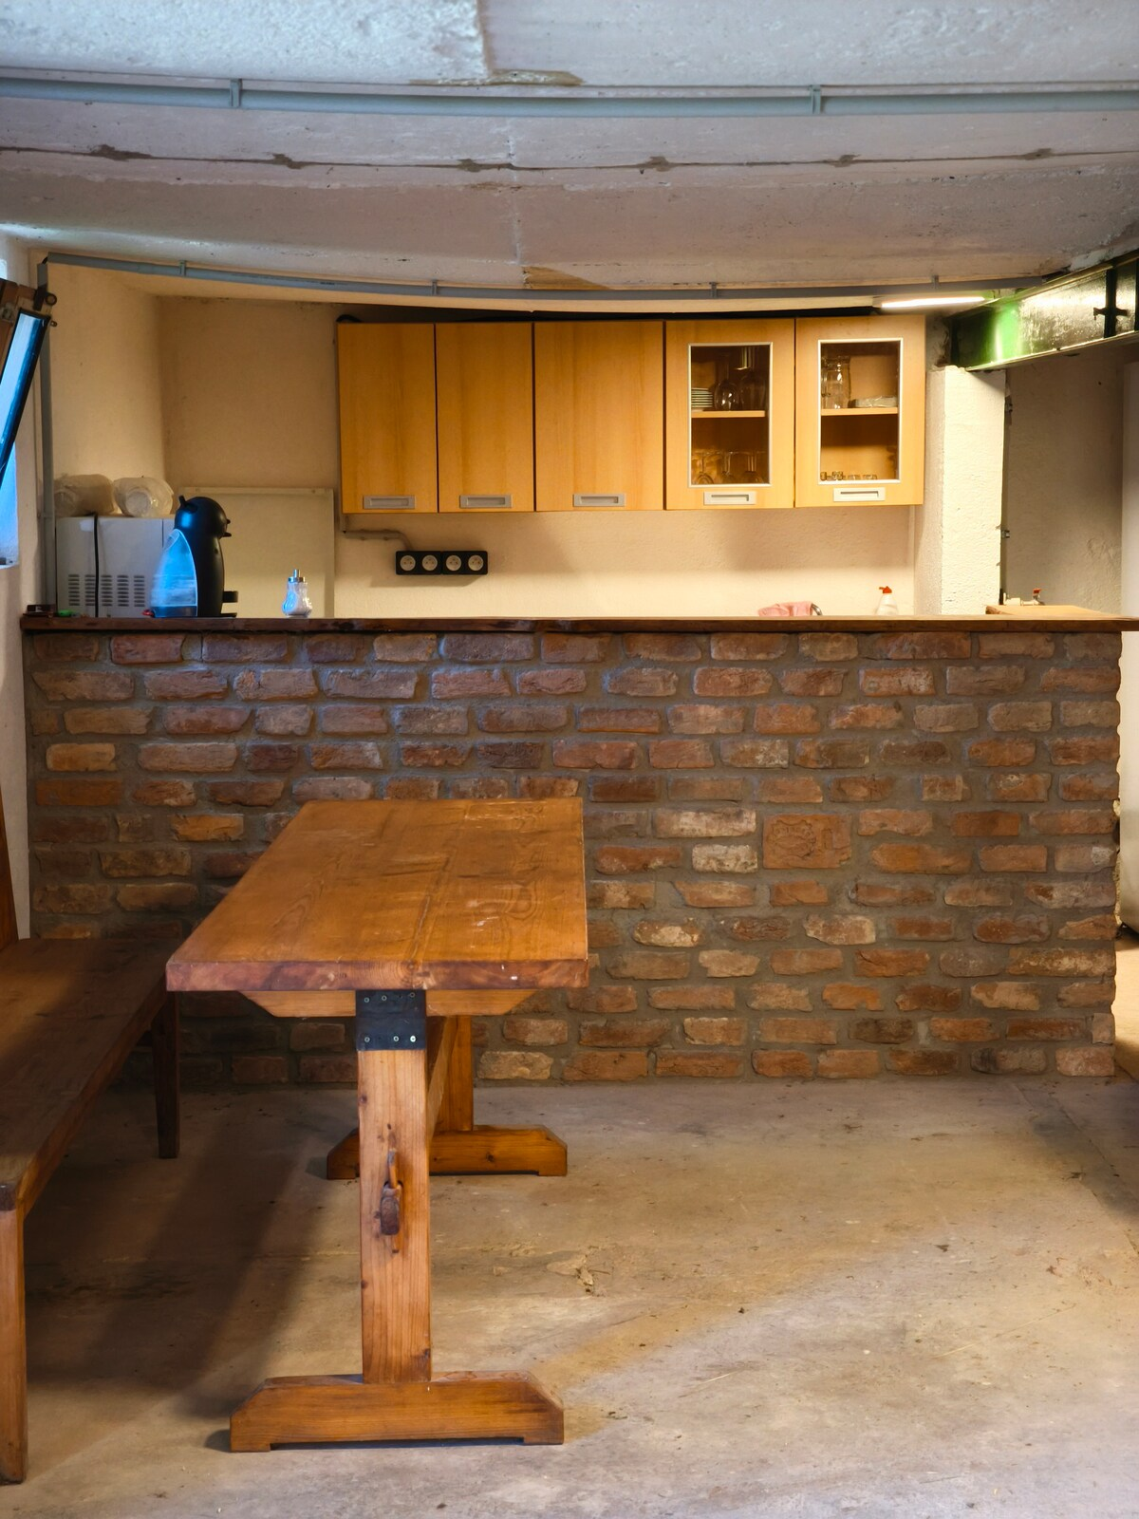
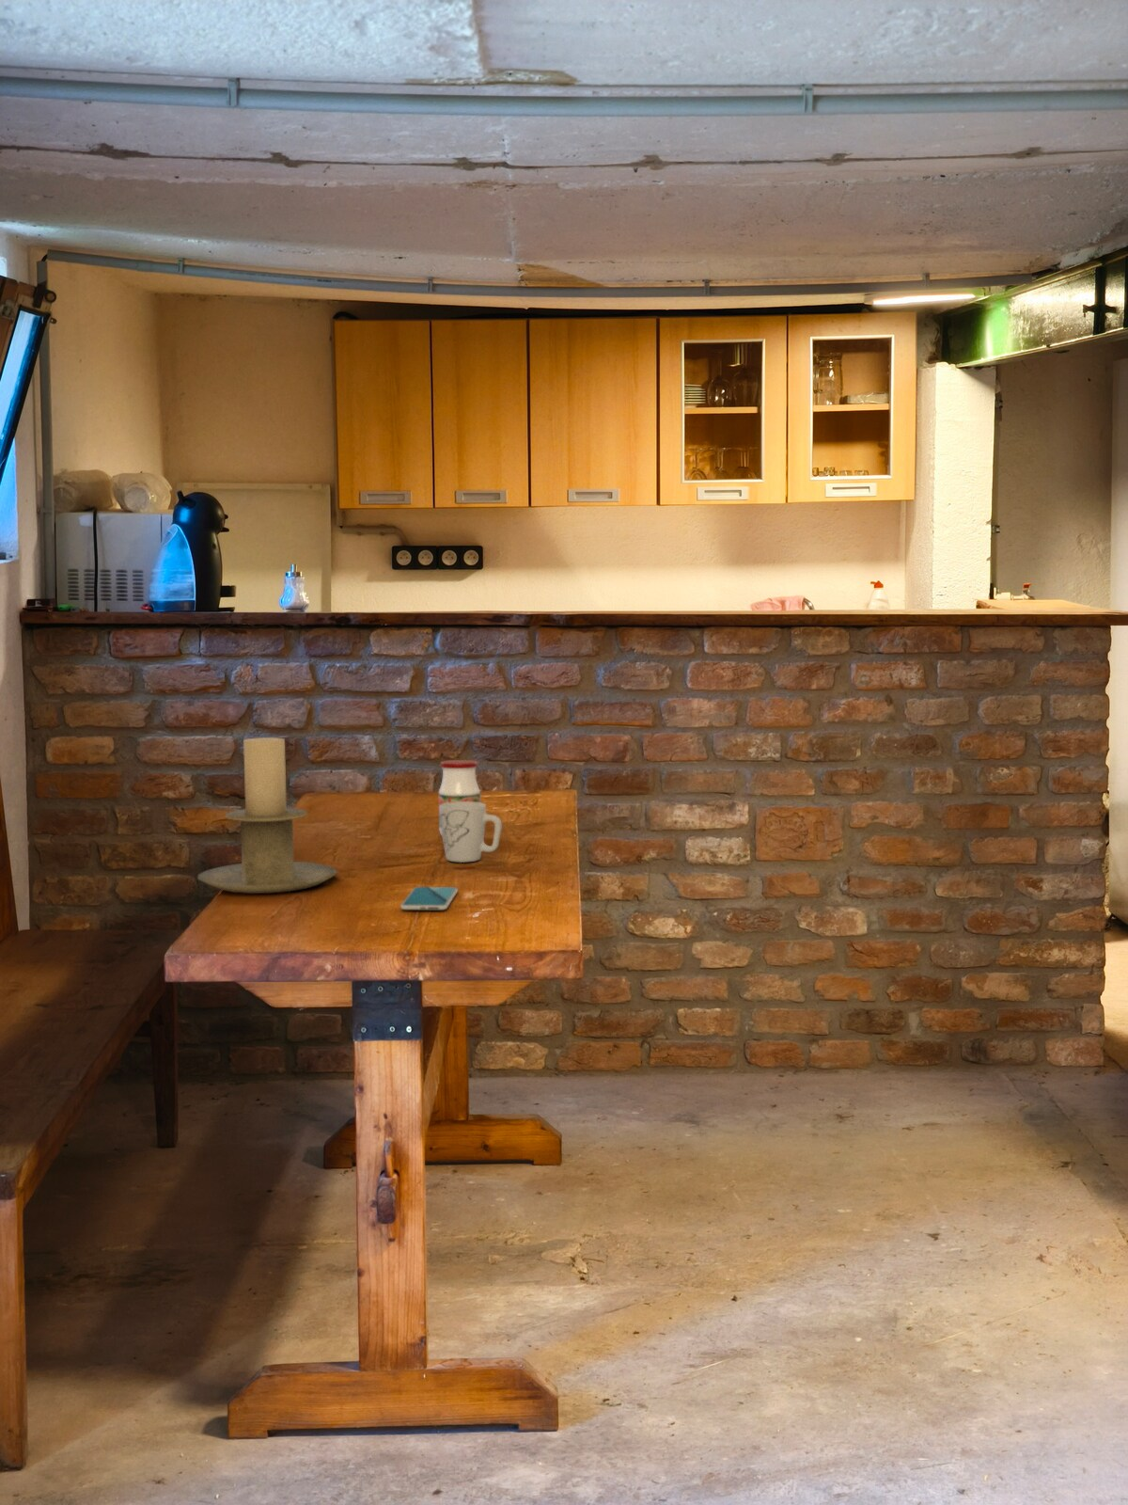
+ candle holder (267, 809)
+ mug (470, 832)
+ smartphone (430, 897)
+ jar (459, 800)
